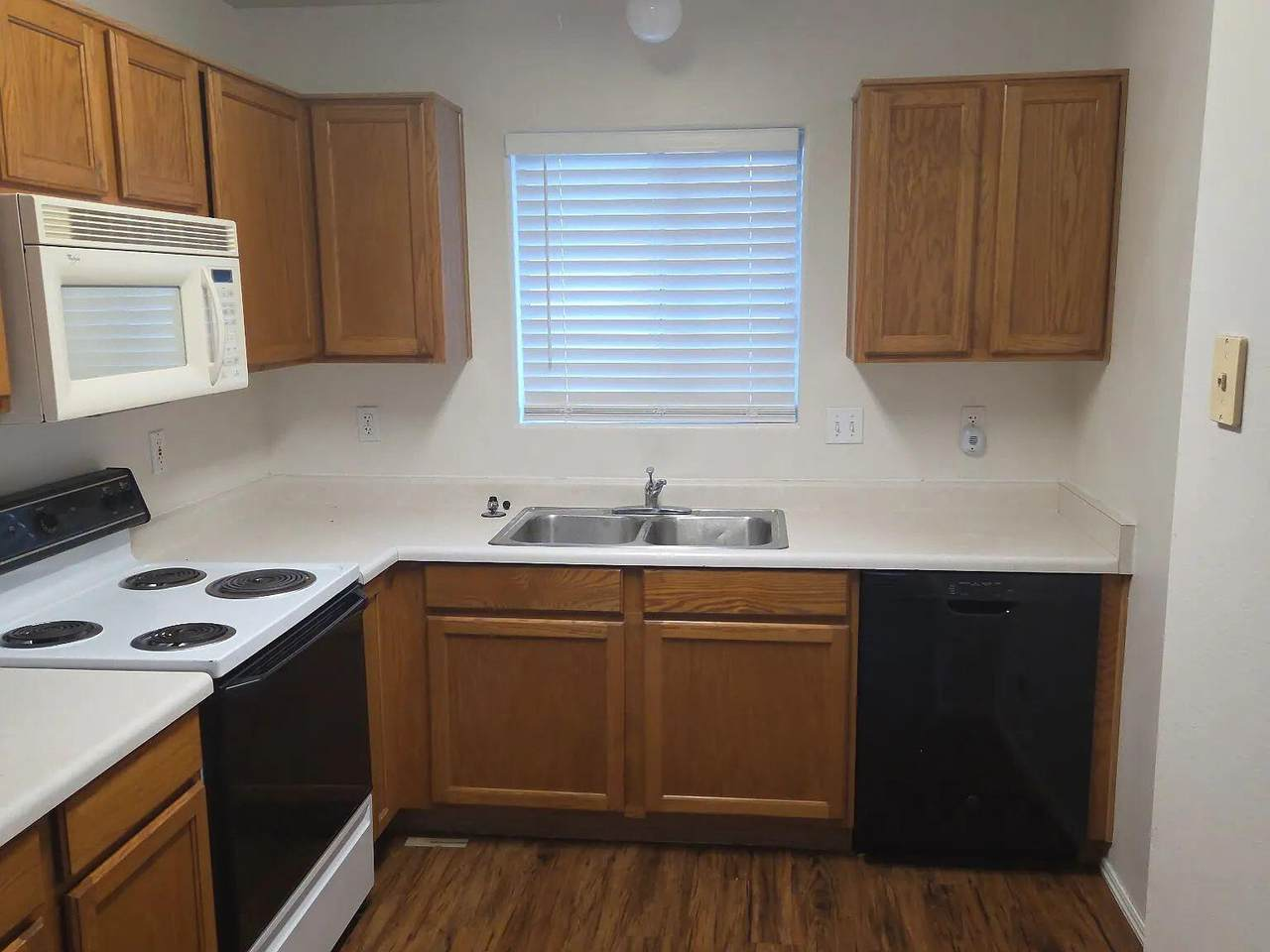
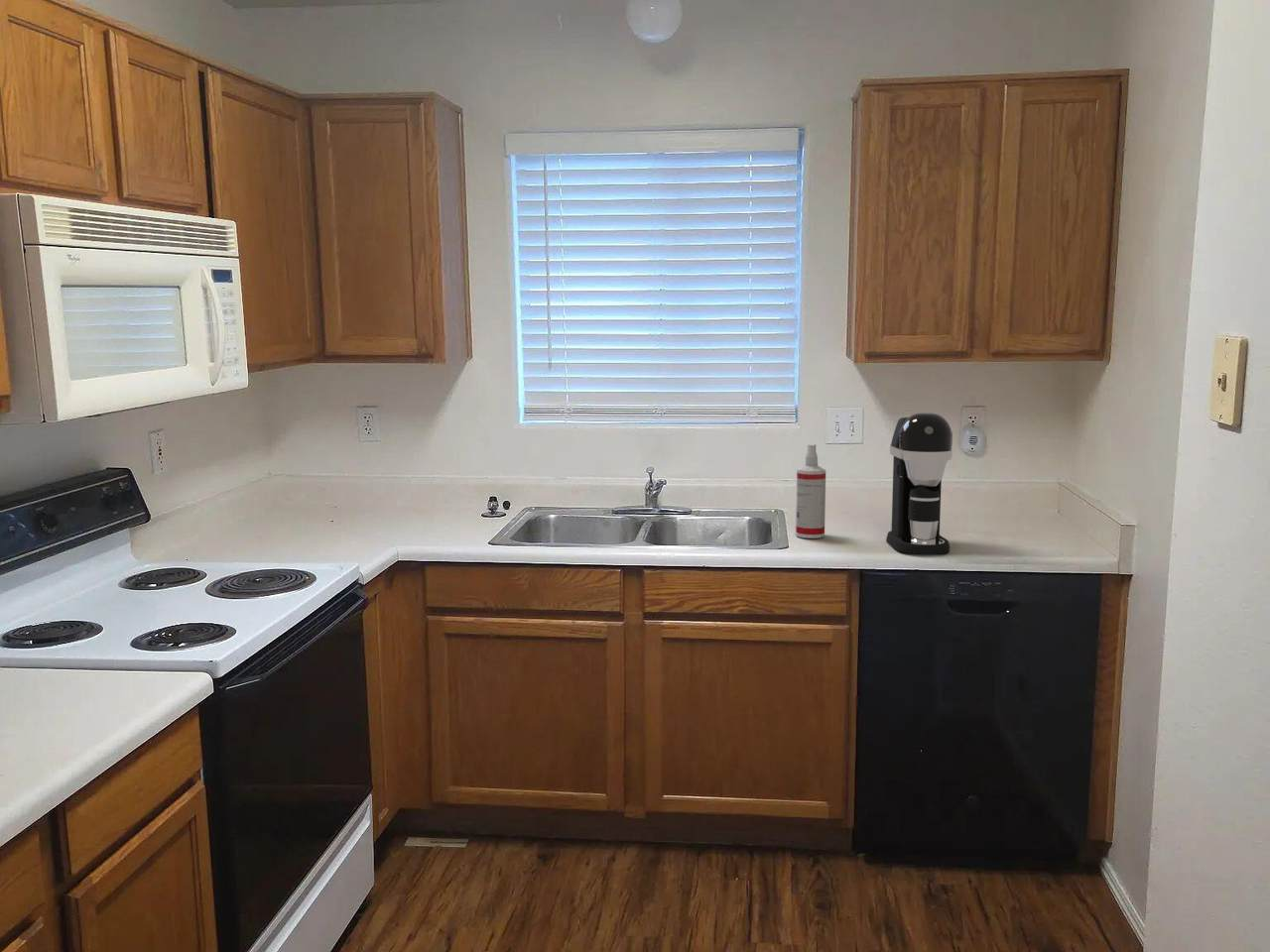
+ spray bottle (811, 490)
+ coffee maker (919, 479)
